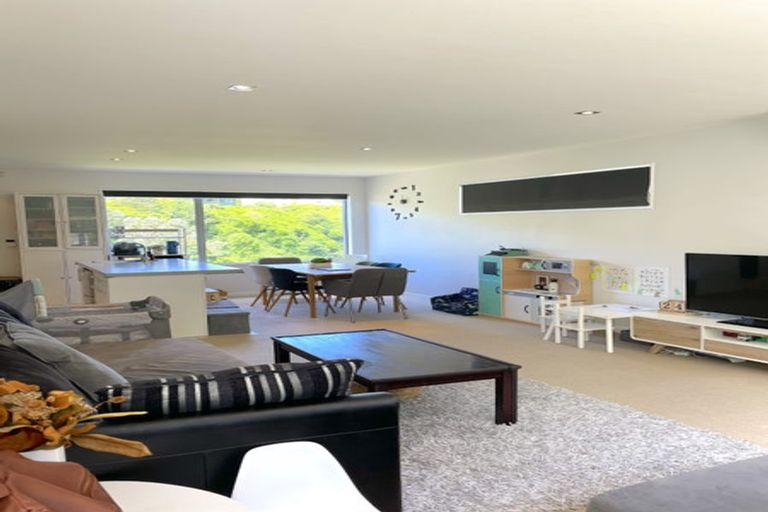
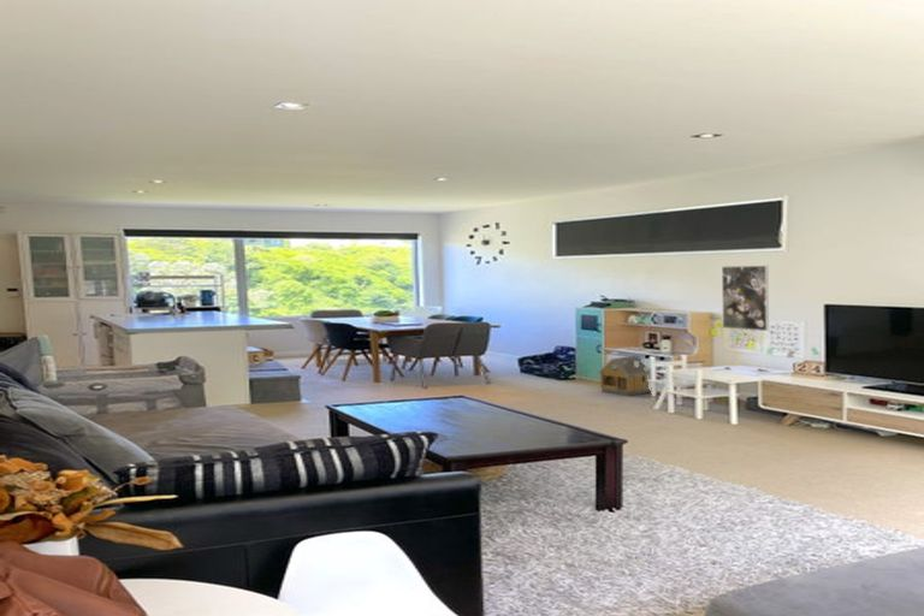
+ toy house (626, 374)
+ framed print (745, 297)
